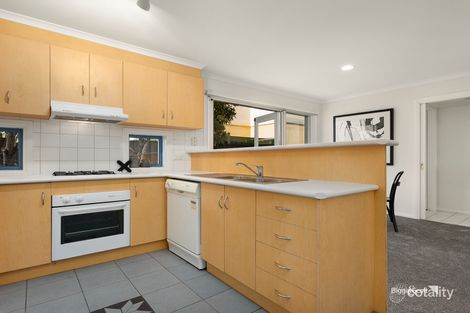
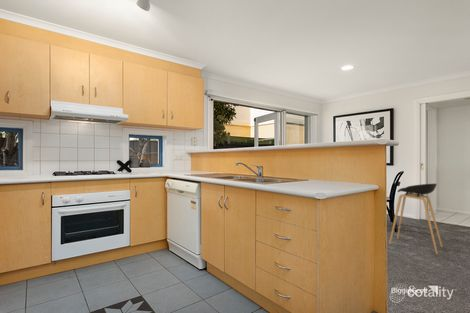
+ stool (425, 210)
